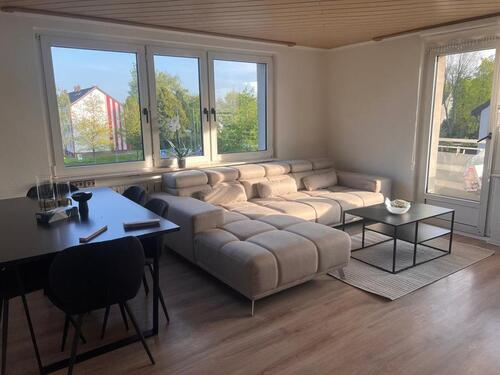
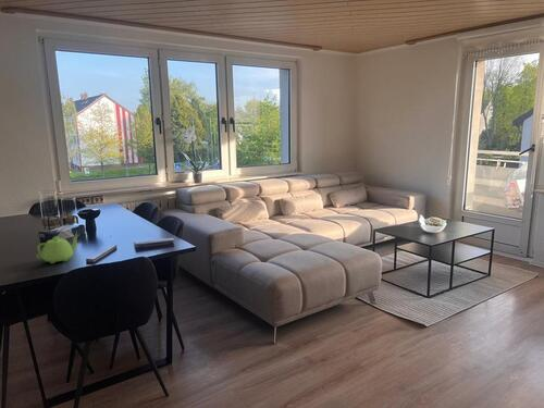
+ teapot (59, 248)
